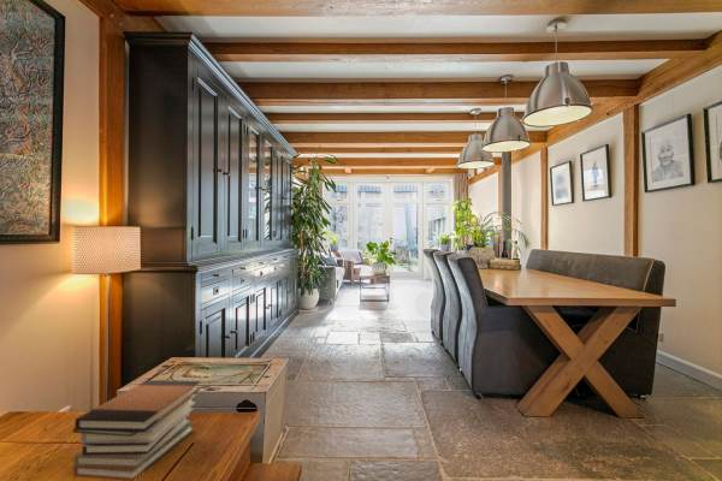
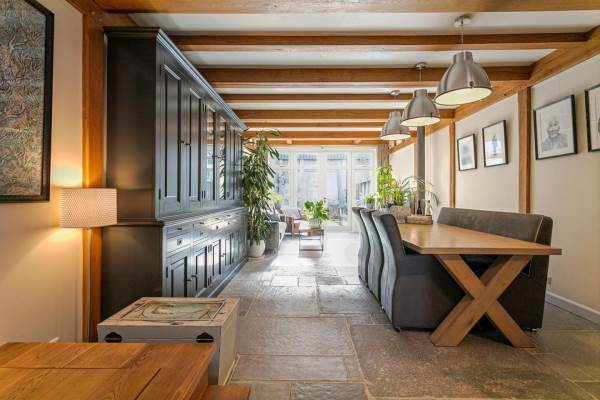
- book stack (143, 423)
